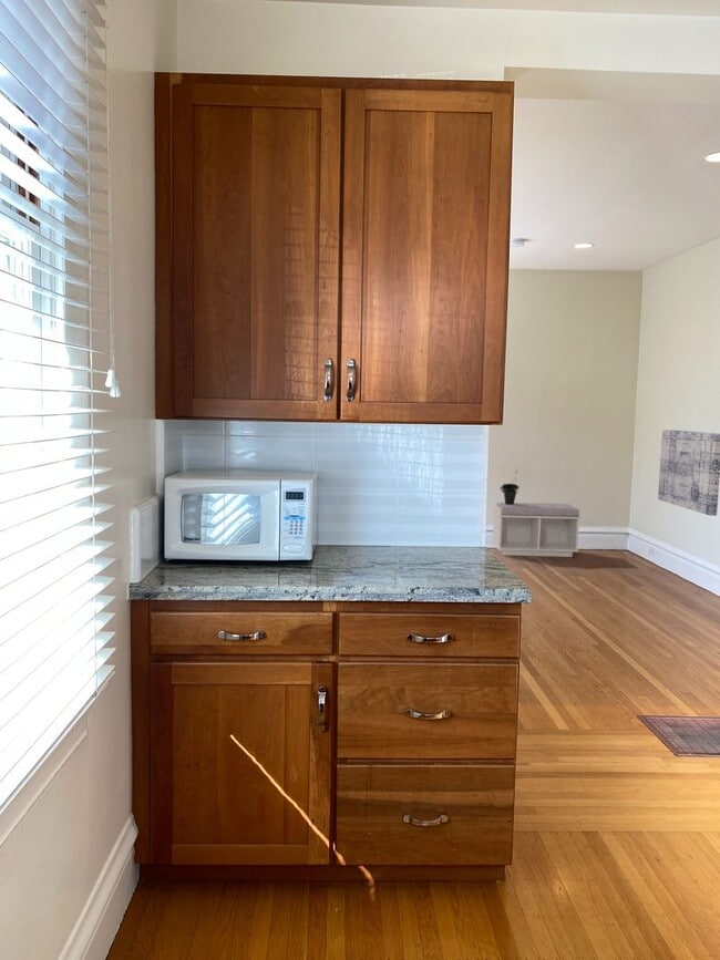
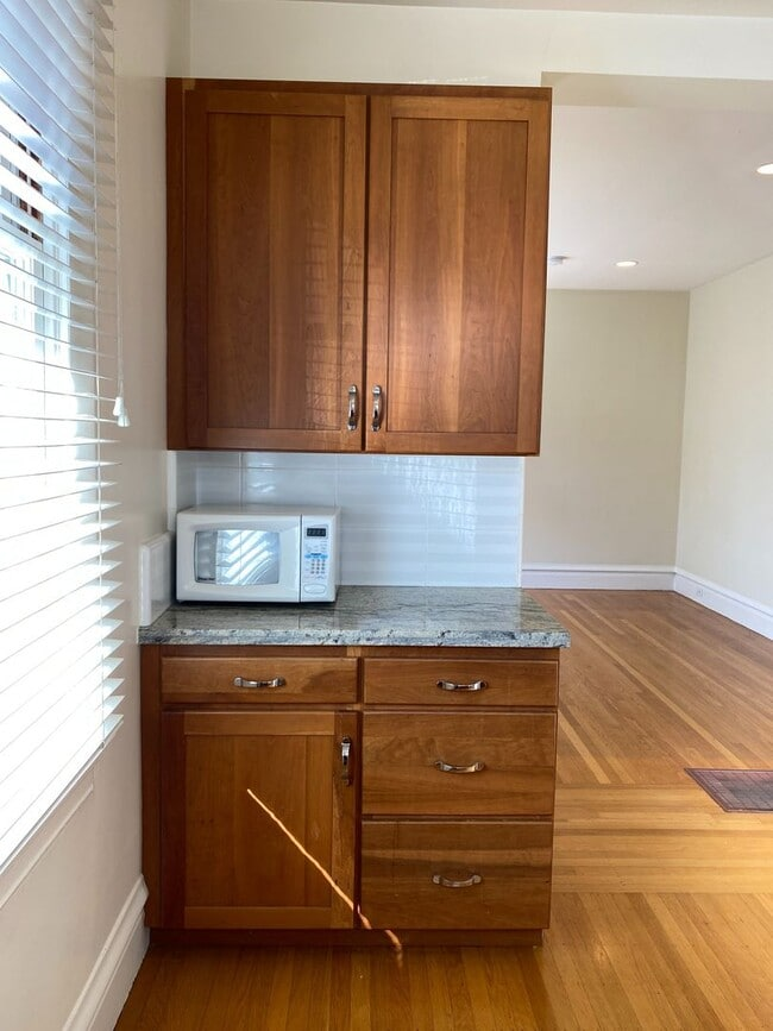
- bench (535, 528)
- wall art (688, 469)
- potted plant (510, 485)
